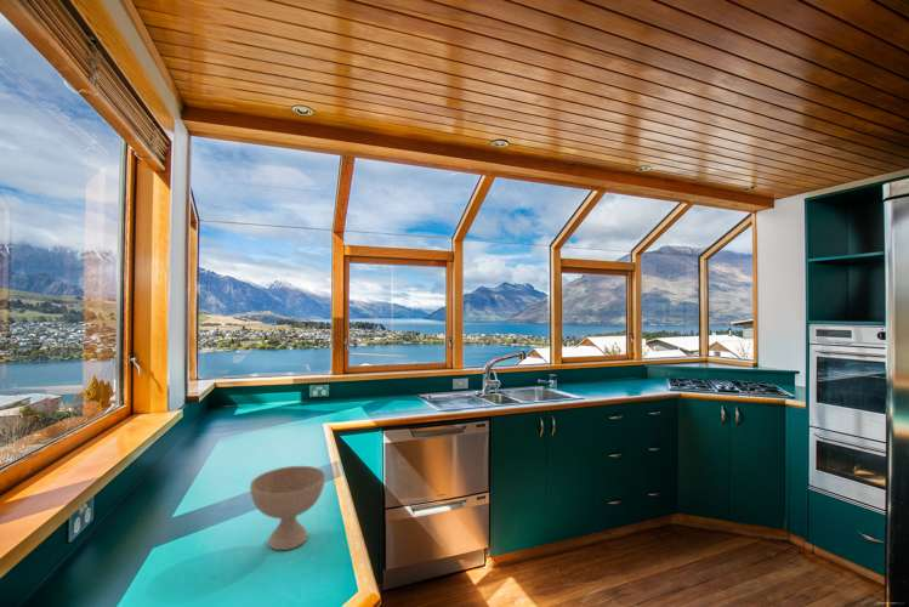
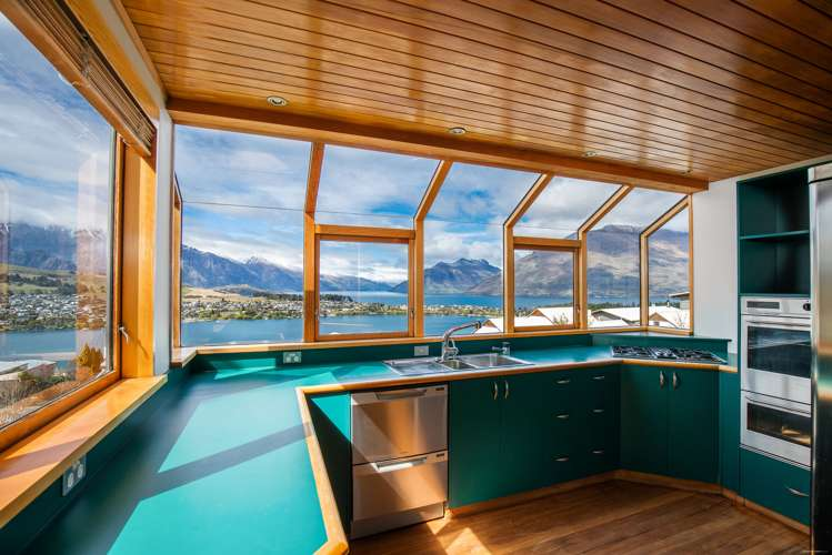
- bowl (288, 509)
